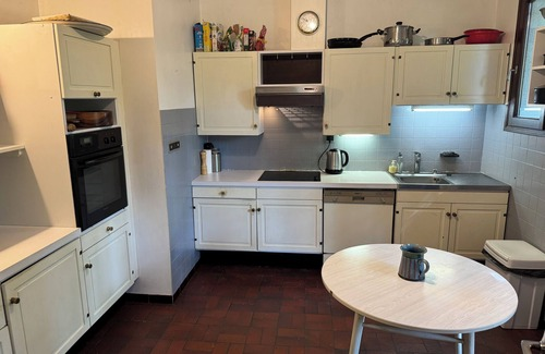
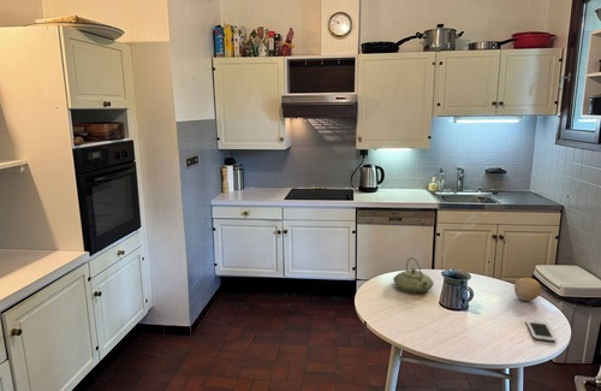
+ teapot (415, 273)
+ cell phone (540, 330)
+ fruit (526, 289)
